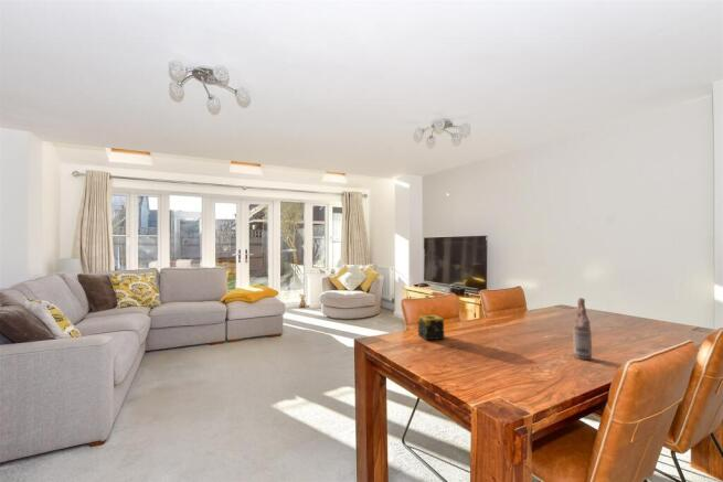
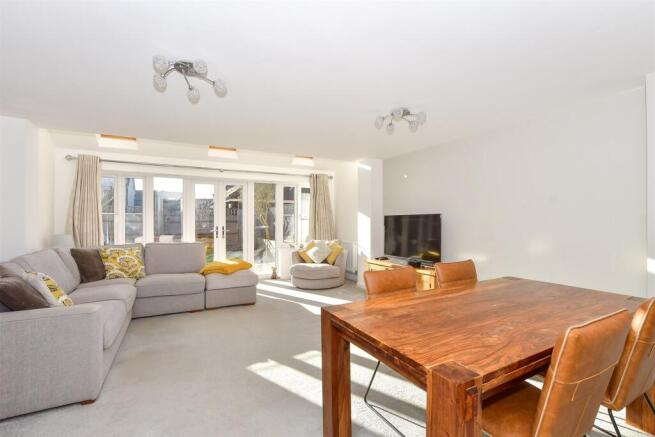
- bottle (582, 328)
- candle (430, 326)
